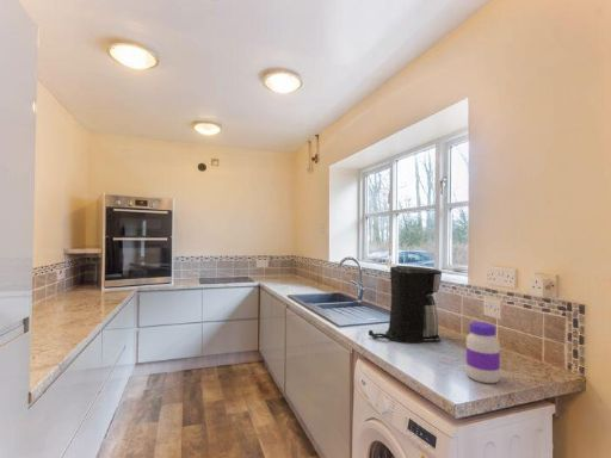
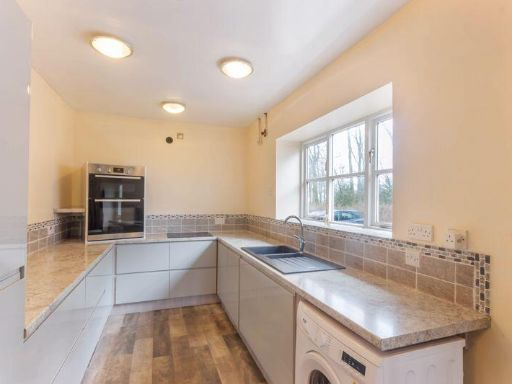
- jar (482, 351)
- coffee maker (405, 301)
